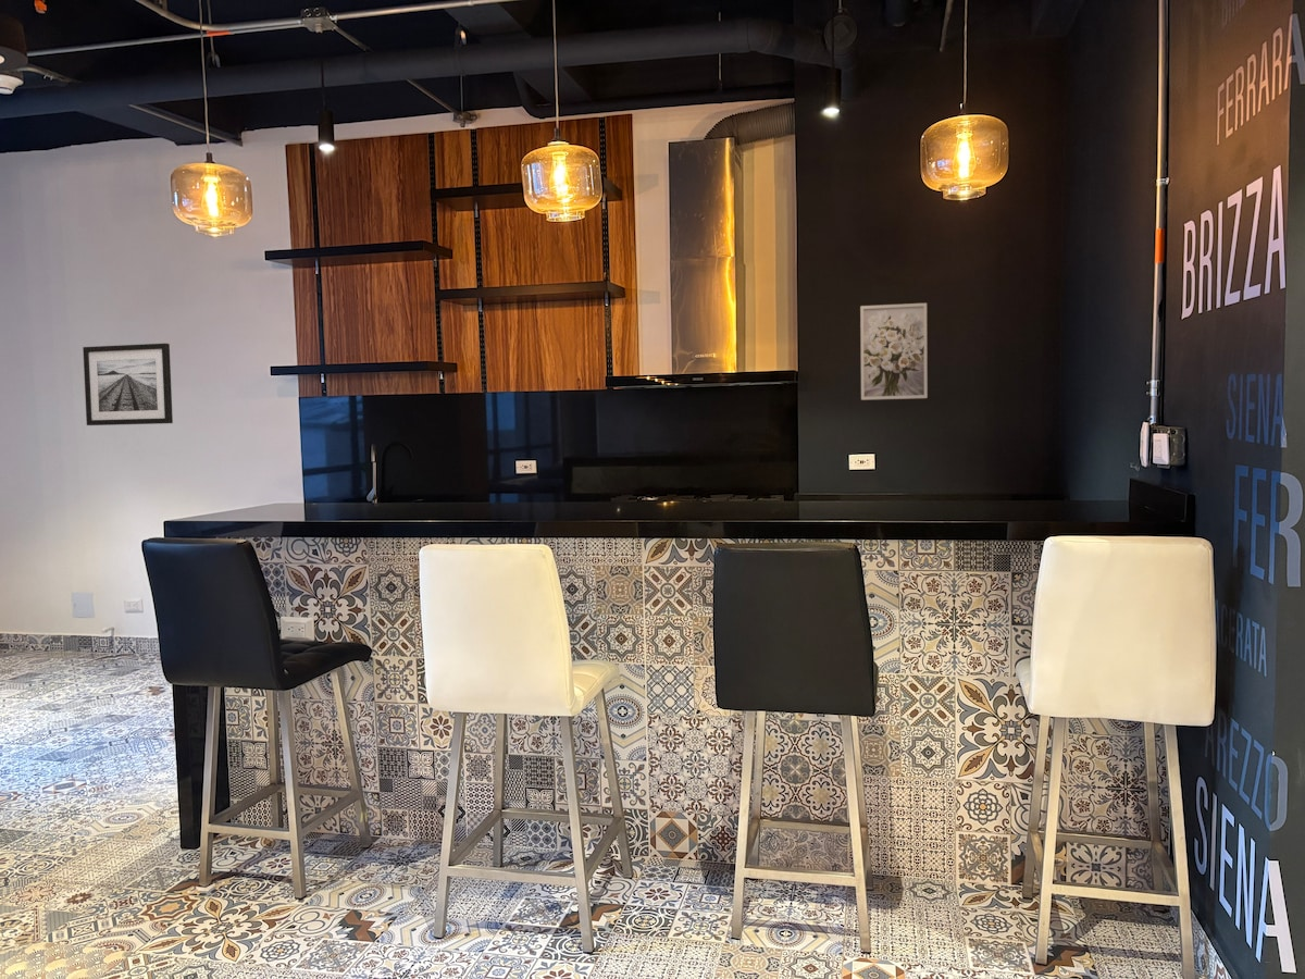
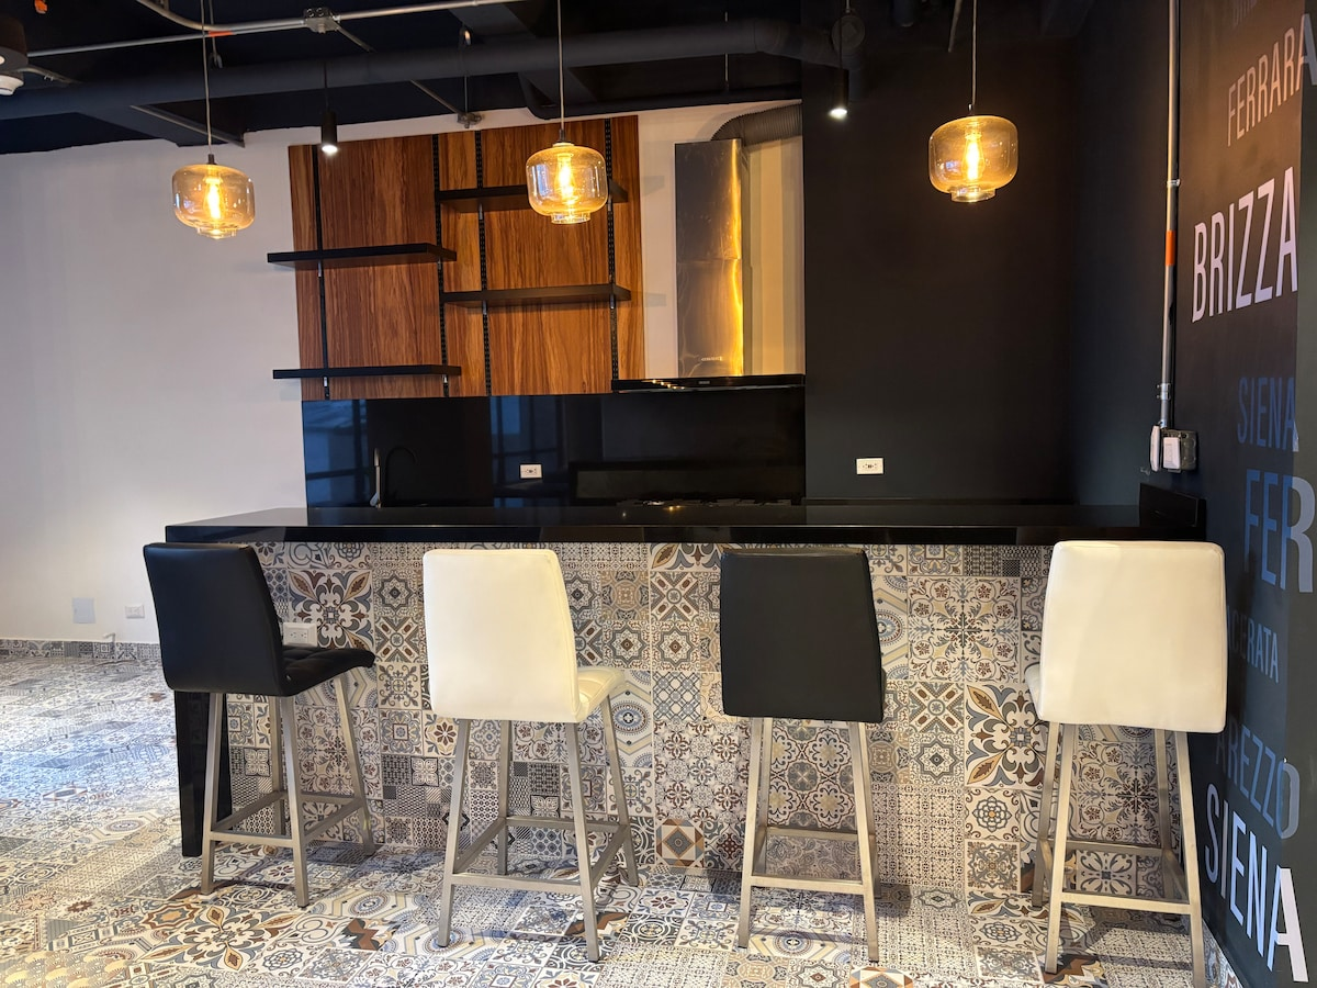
- wall art (893, 351)
- wall art (127, 384)
